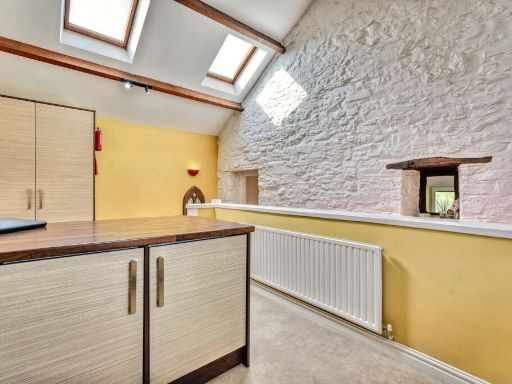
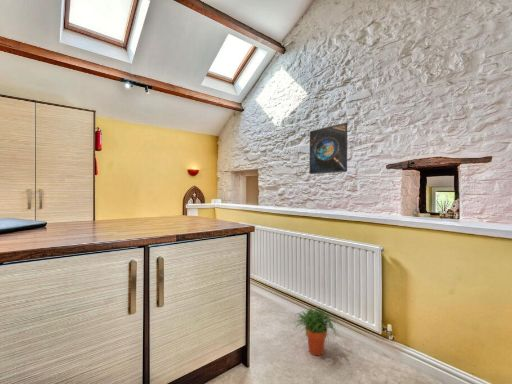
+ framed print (327, 150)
+ potted plant (316, 330)
